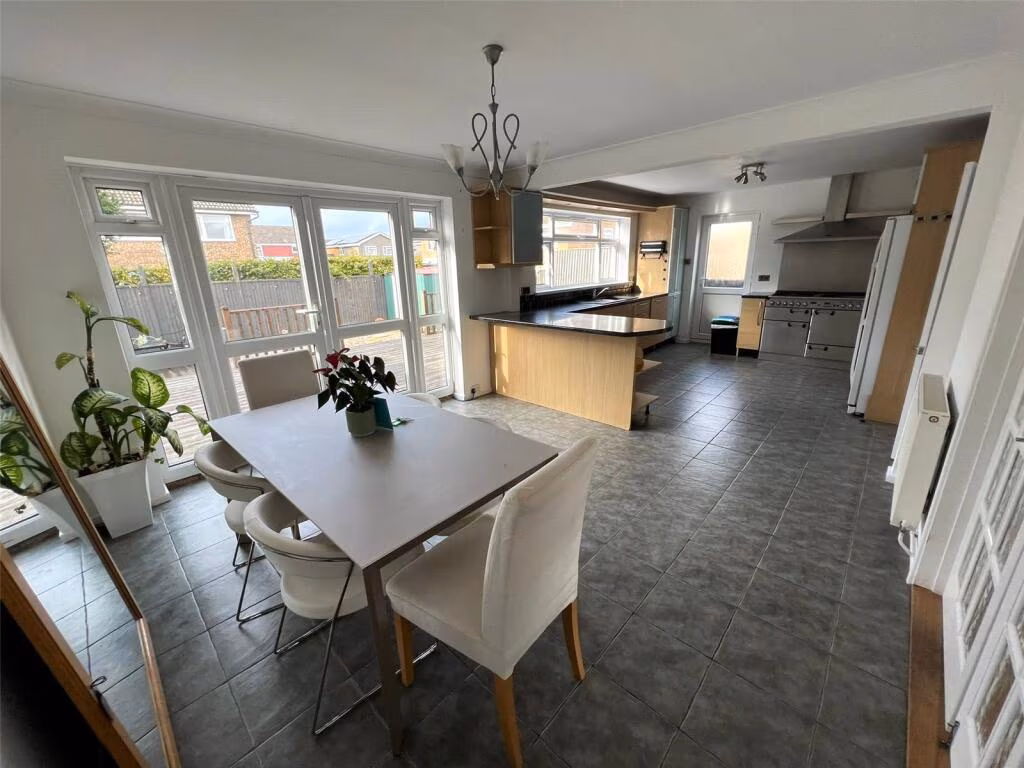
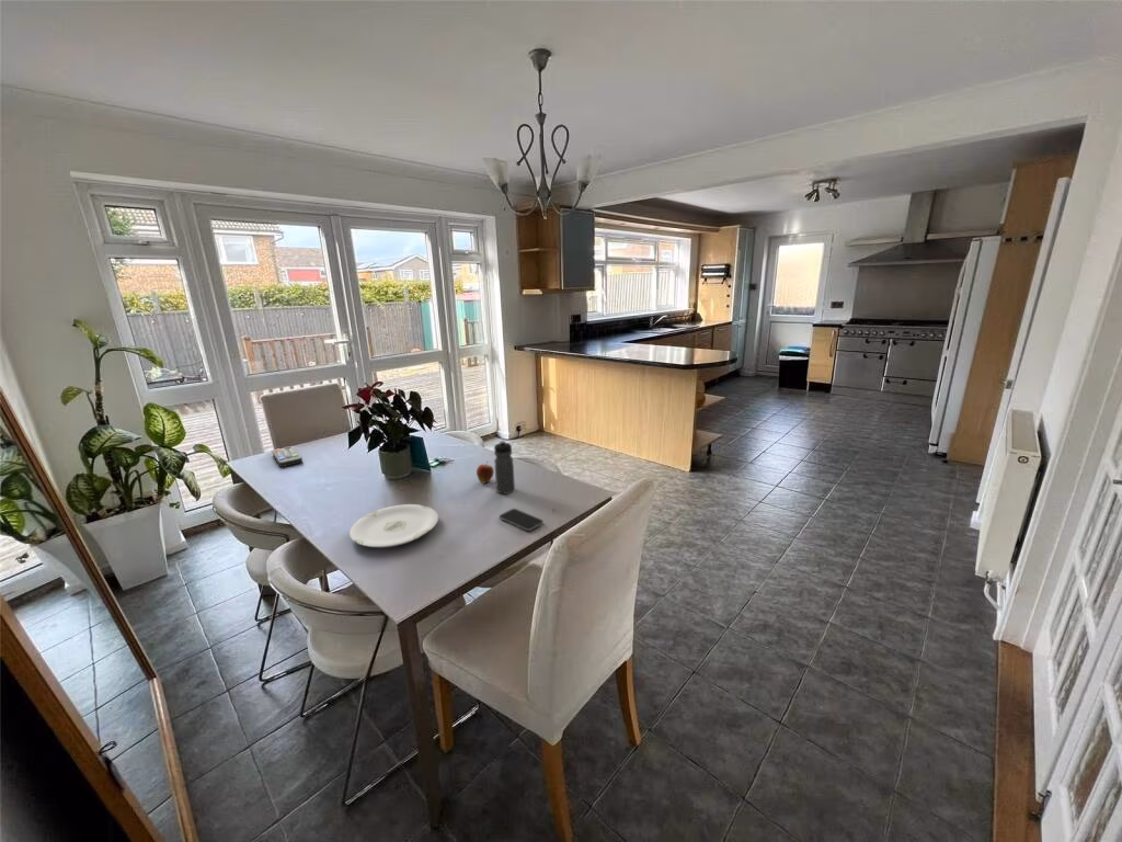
+ fruit (484, 471)
+ water bottle (504, 466)
+ remote control (286, 455)
+ plate (396, 526)
+ smartphone (520, 519)
